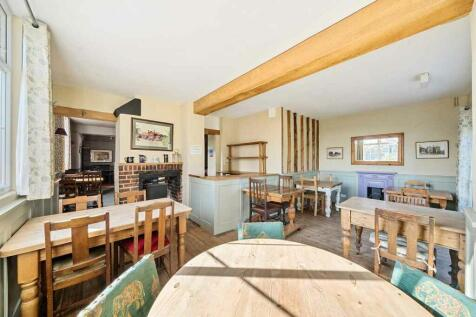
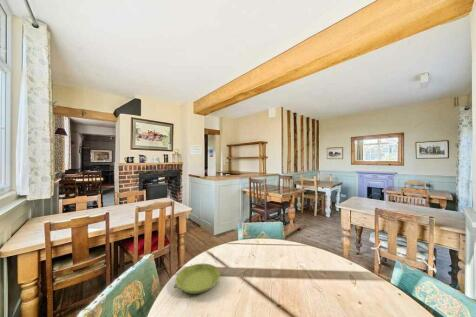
+ saucer (198, 278)
